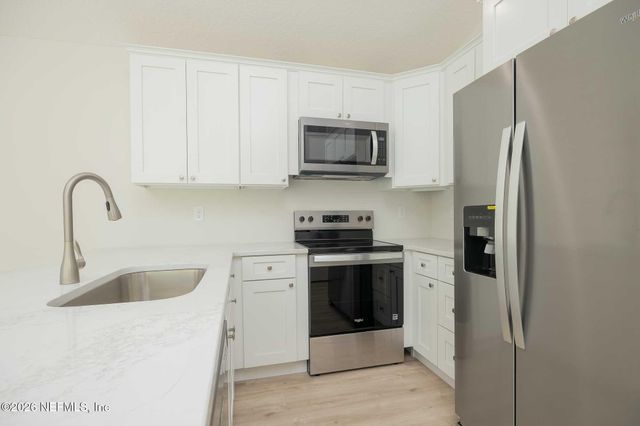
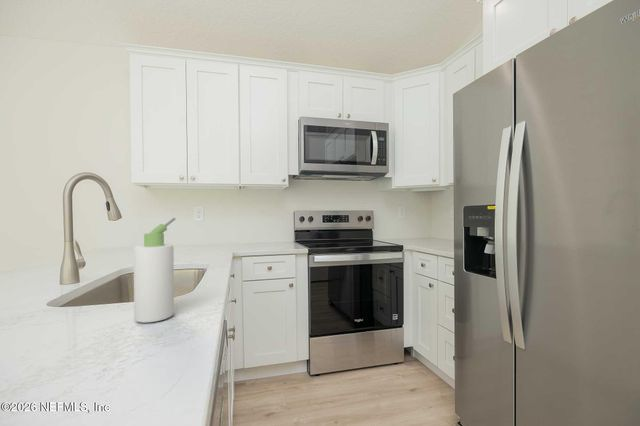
+ bottle (157, 266)
